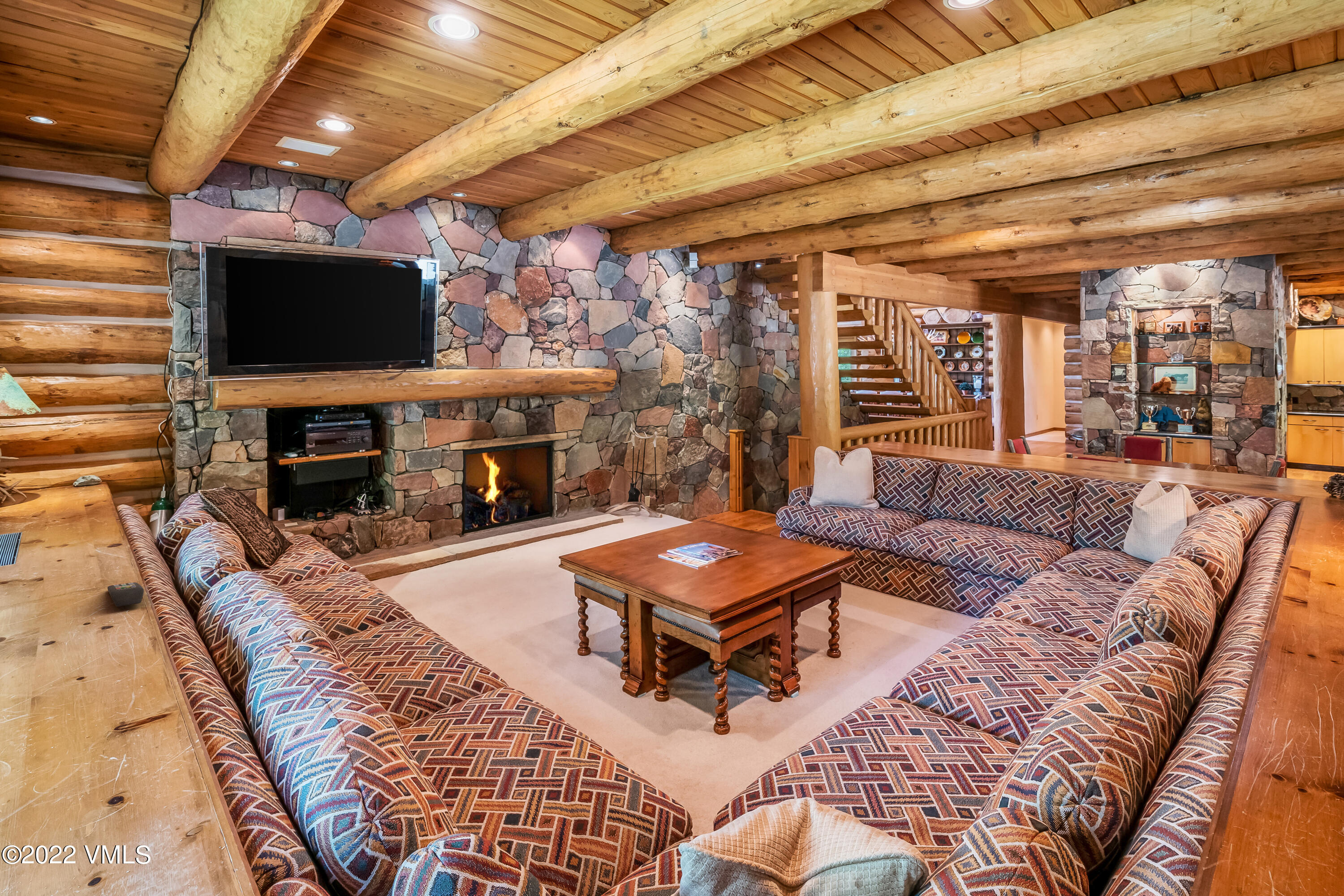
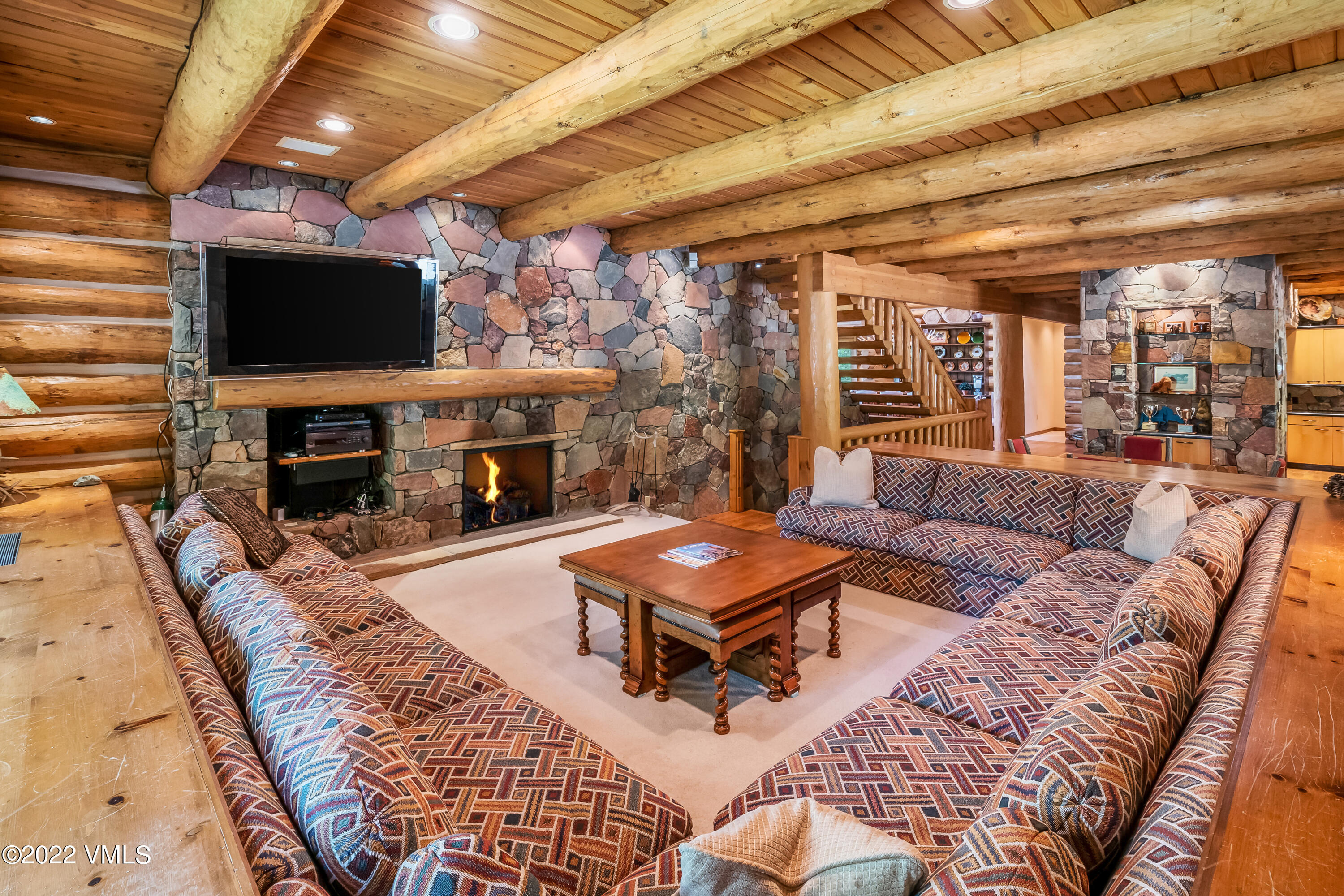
- remote control (125, 591)
